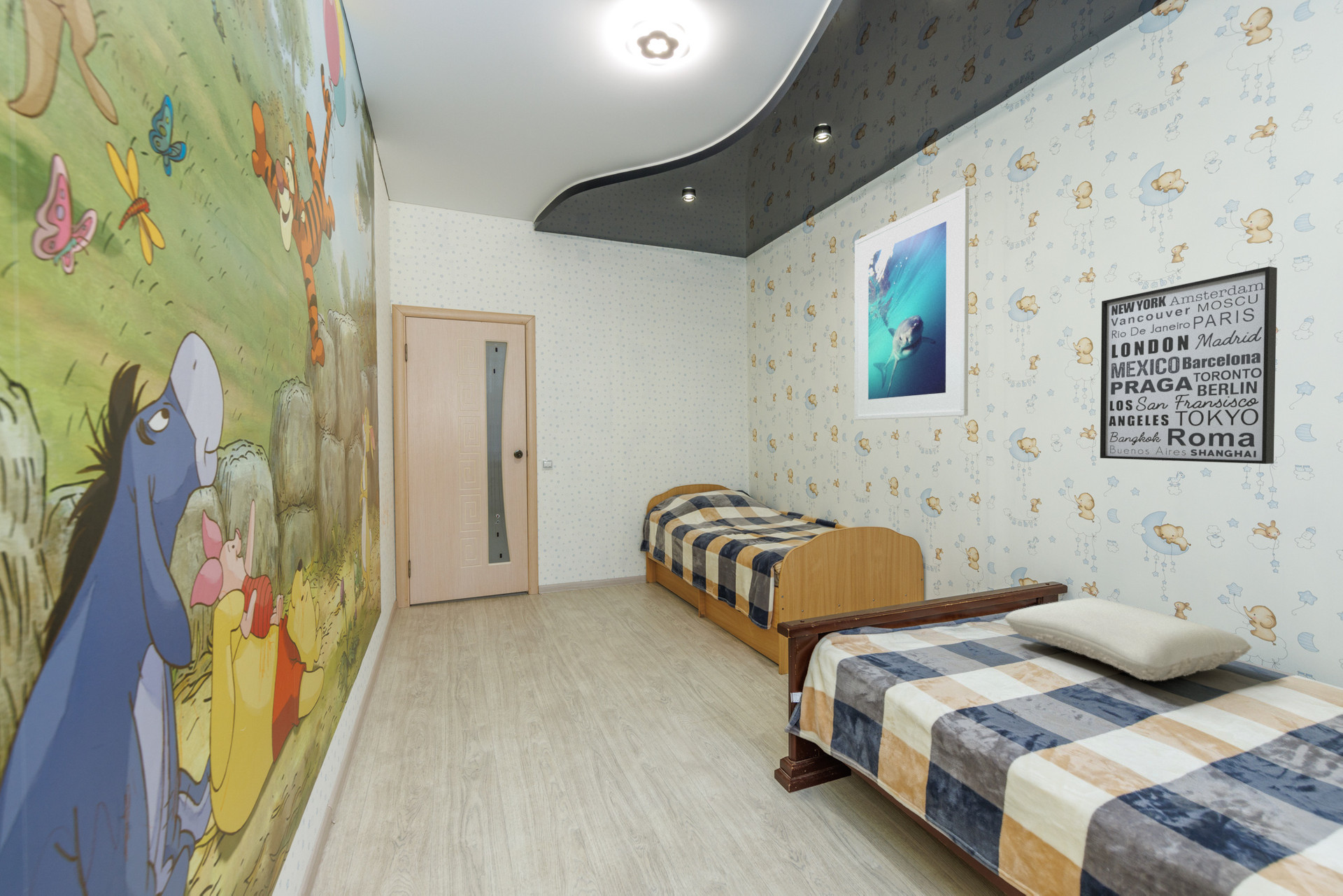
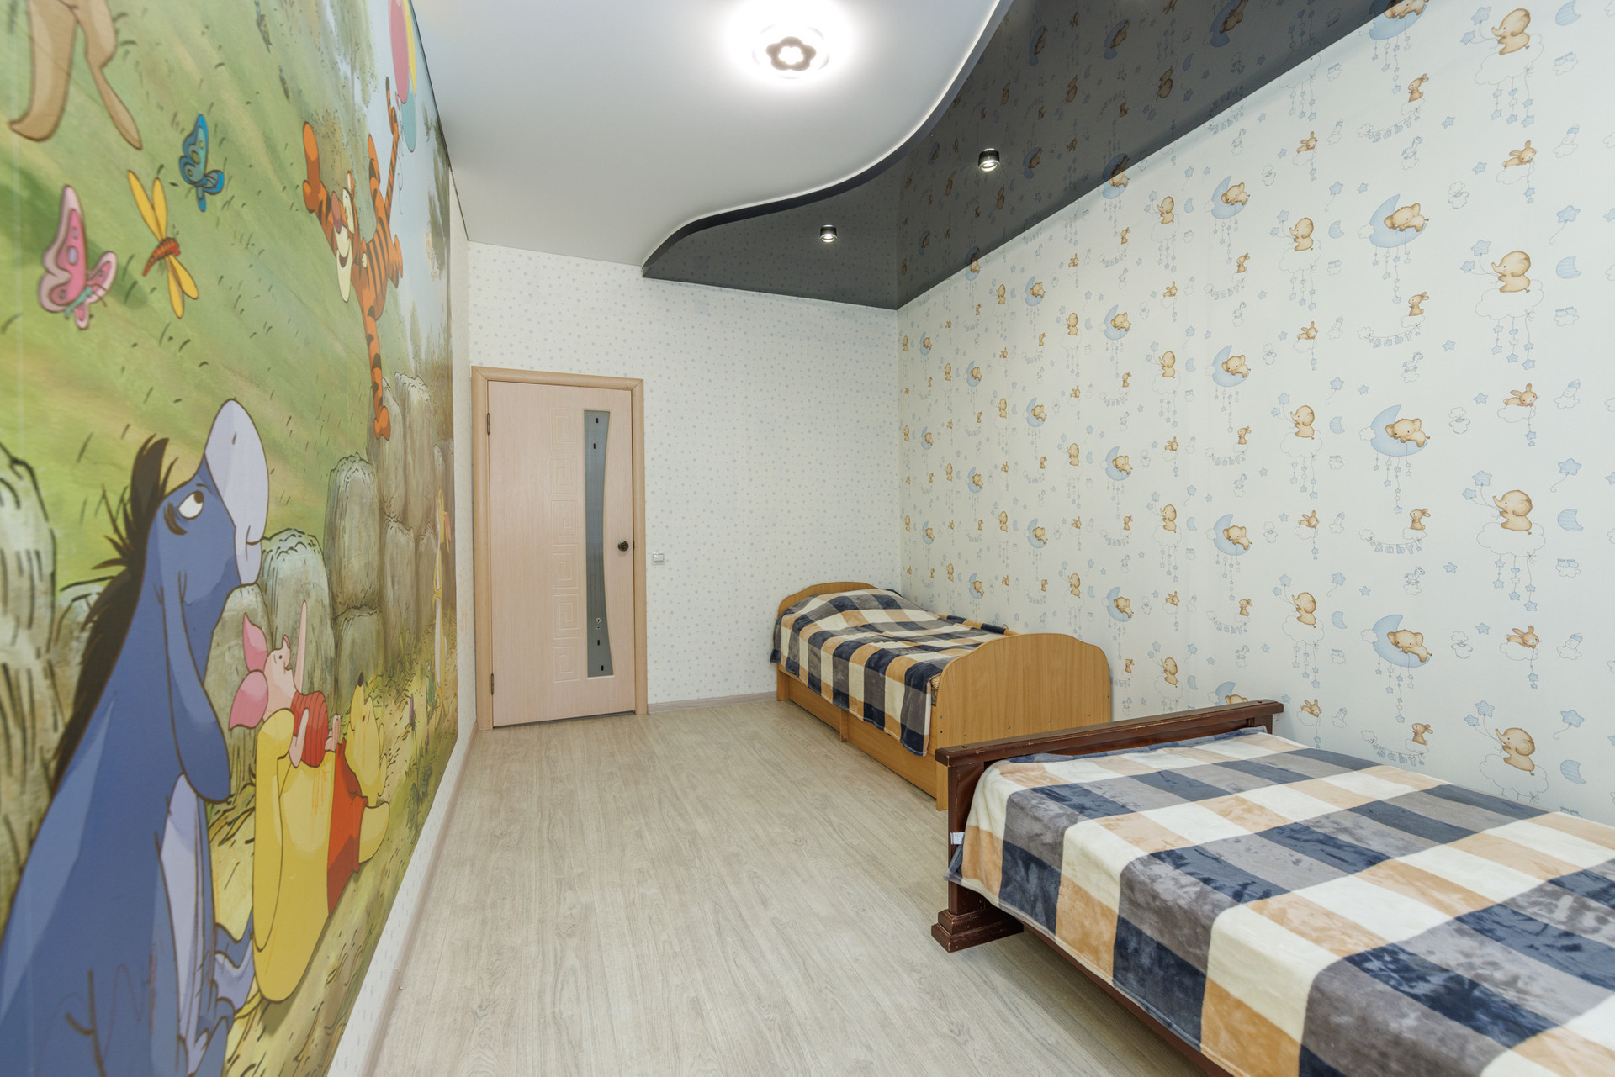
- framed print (904, 318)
- pillow (1117, 634)
- wall art (1178, 374)
